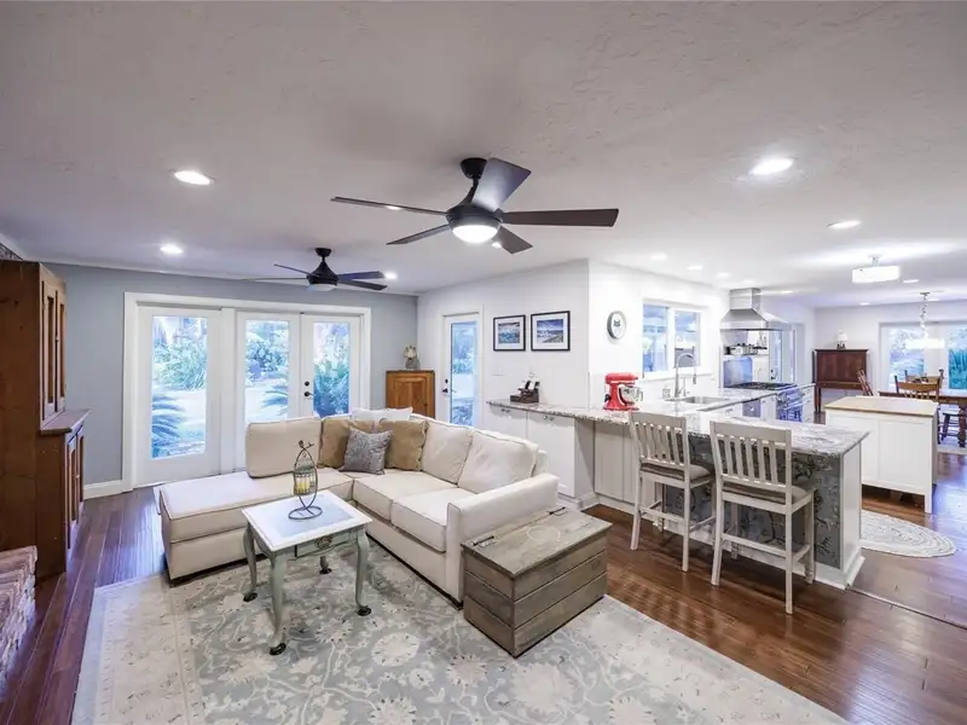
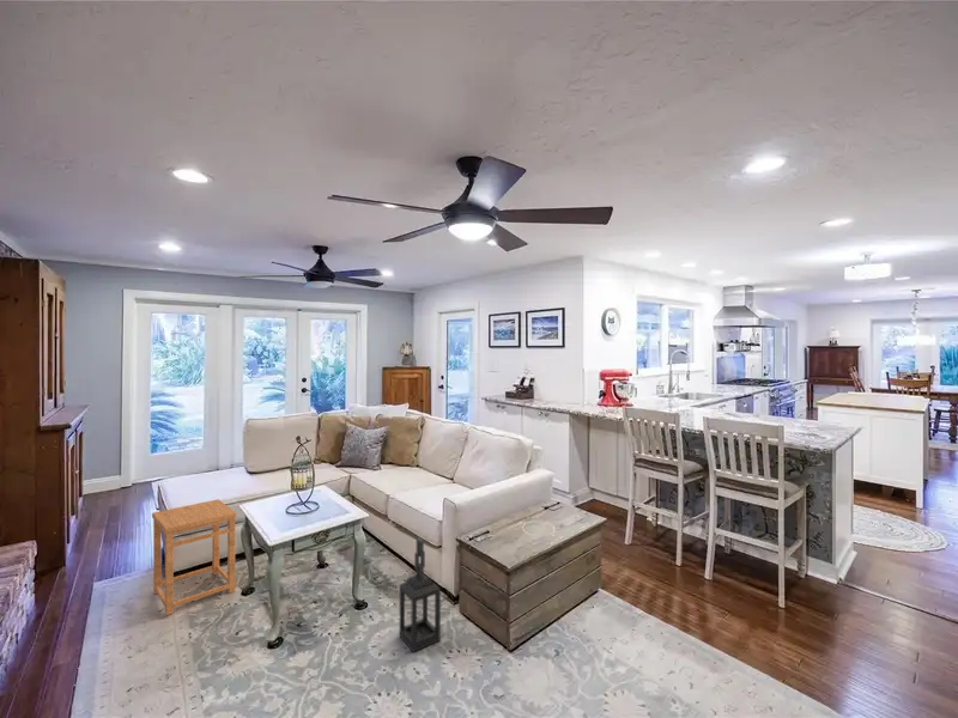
+ lantern (419, 589)
+ side table (189, 542)
